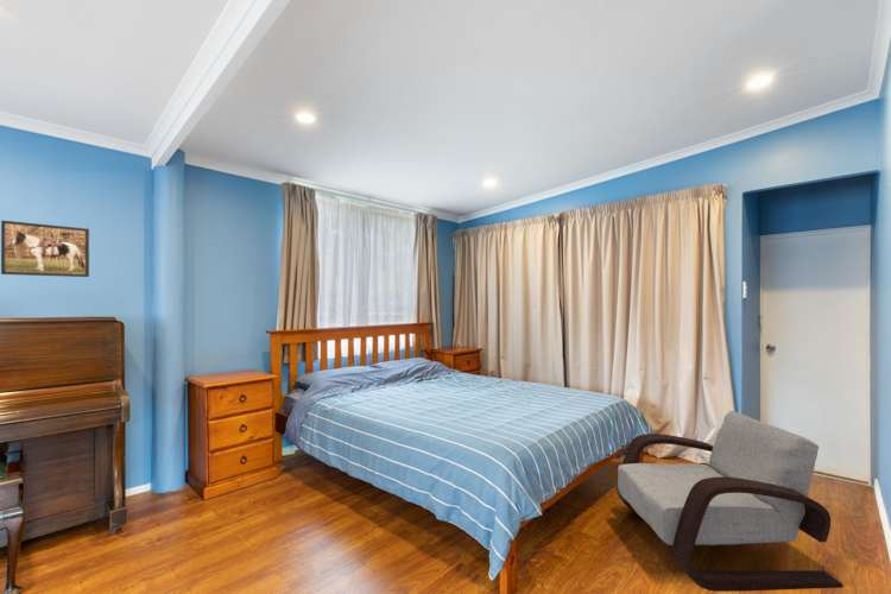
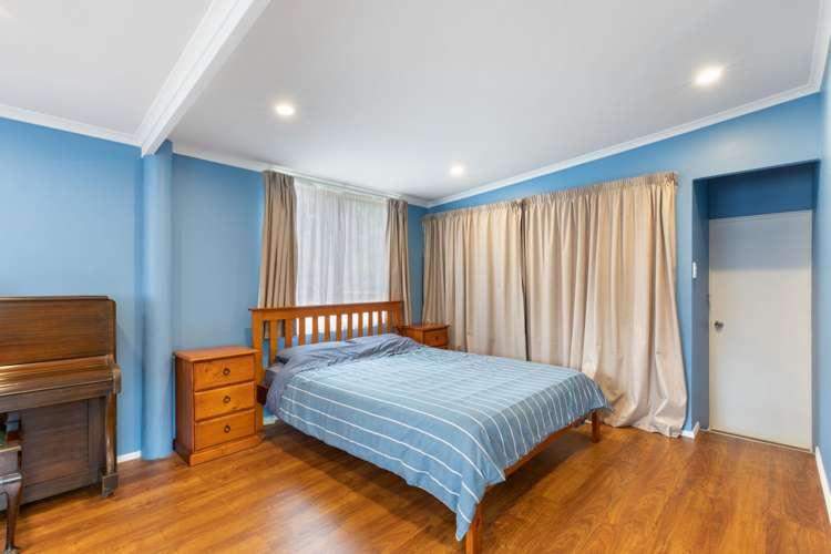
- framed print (48, 249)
- armchair (708, 482)
